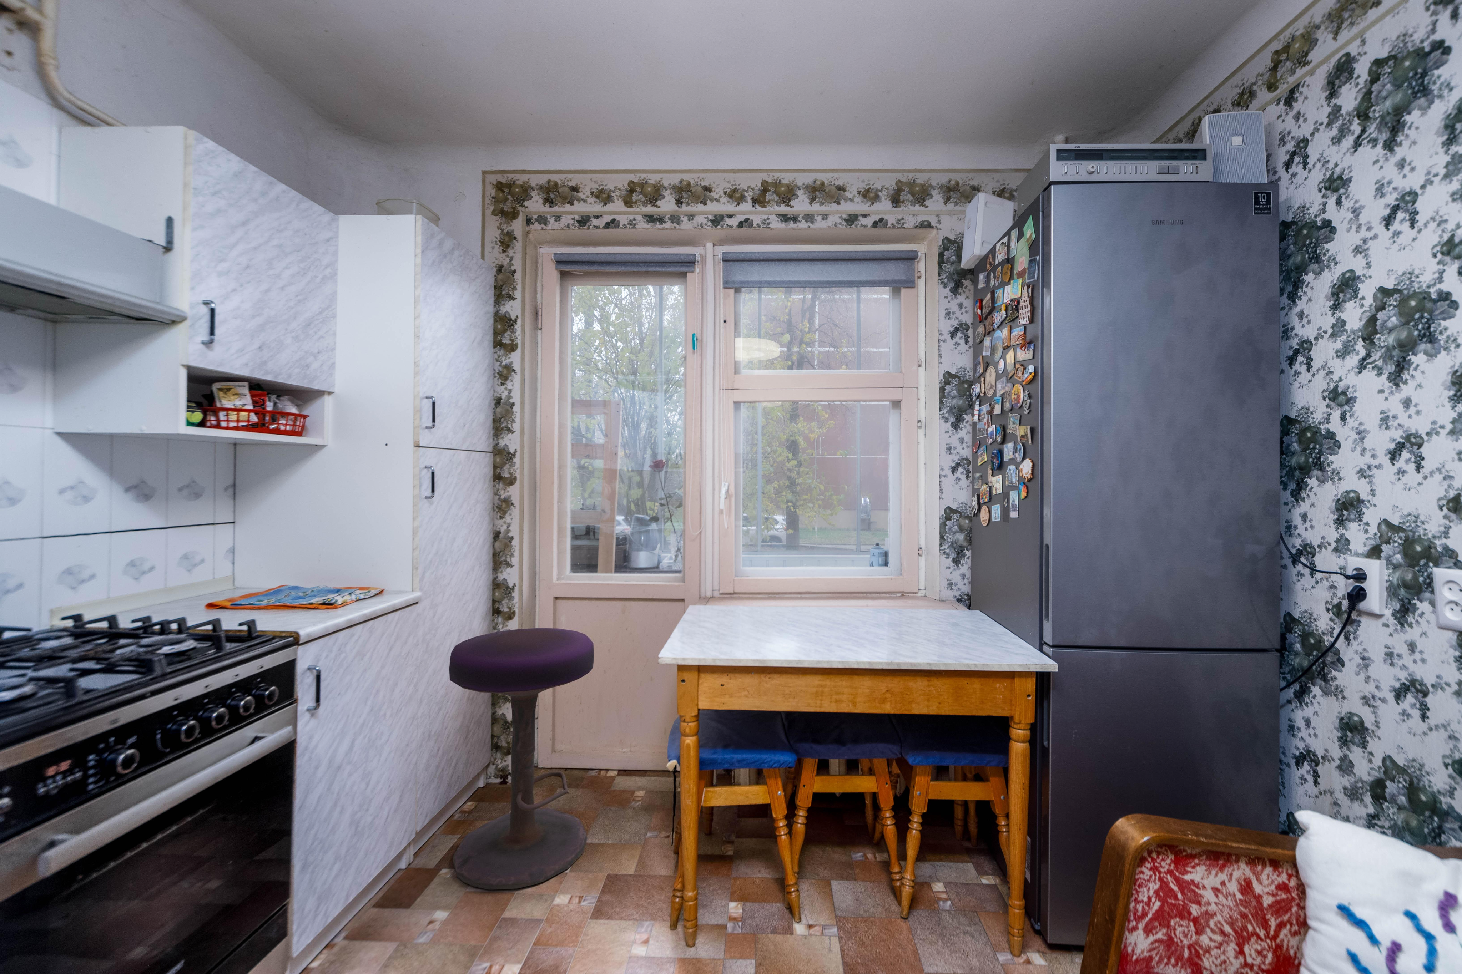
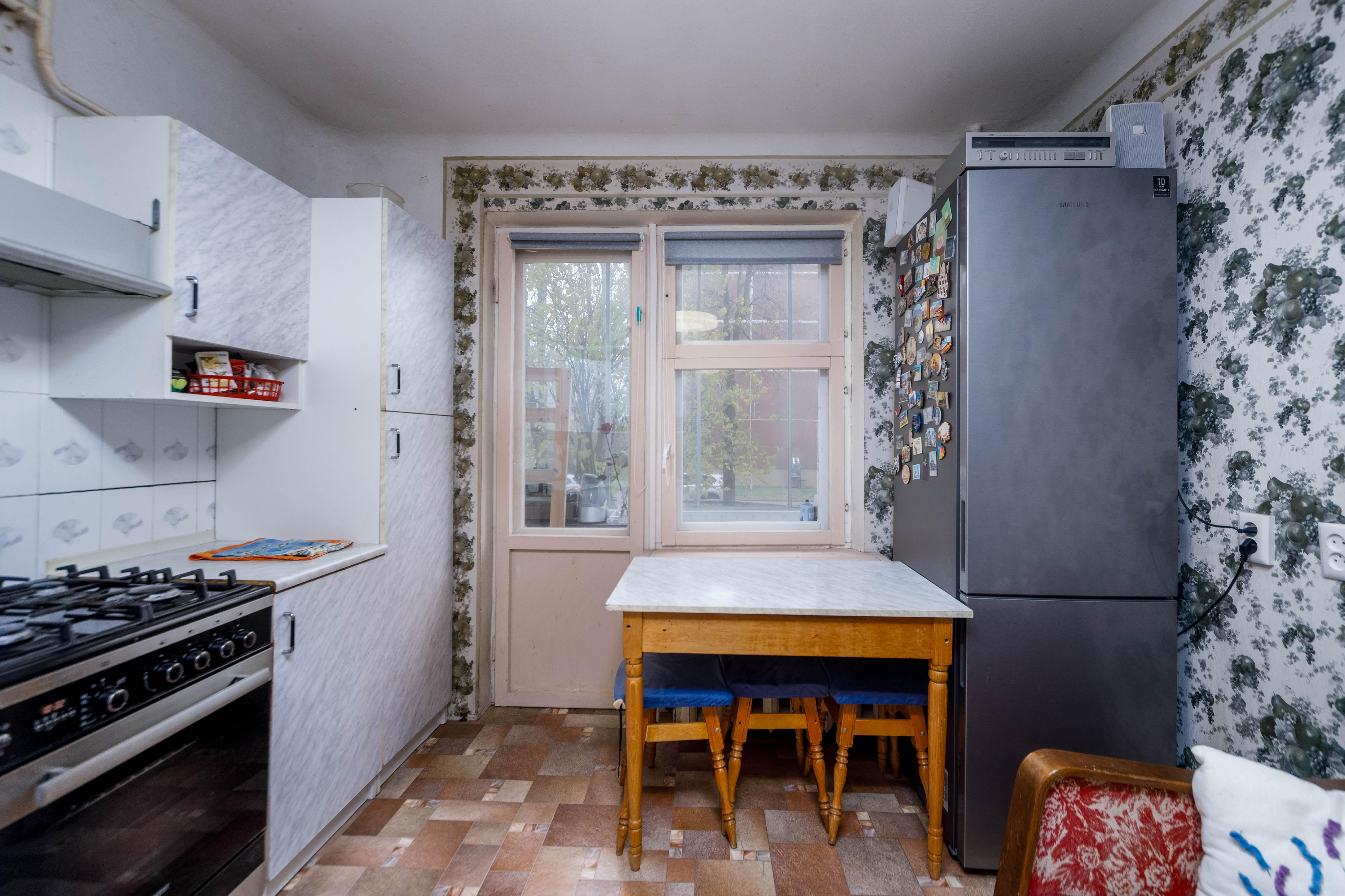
- stool (523, 741)
